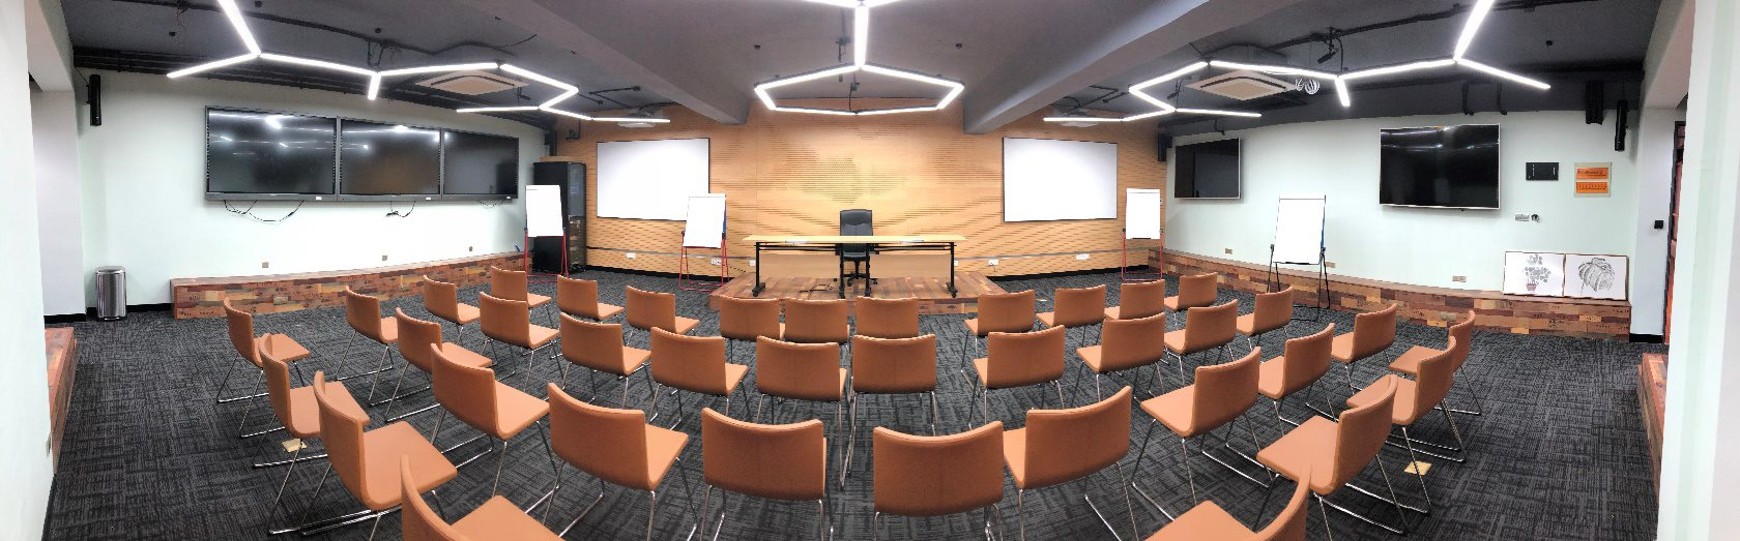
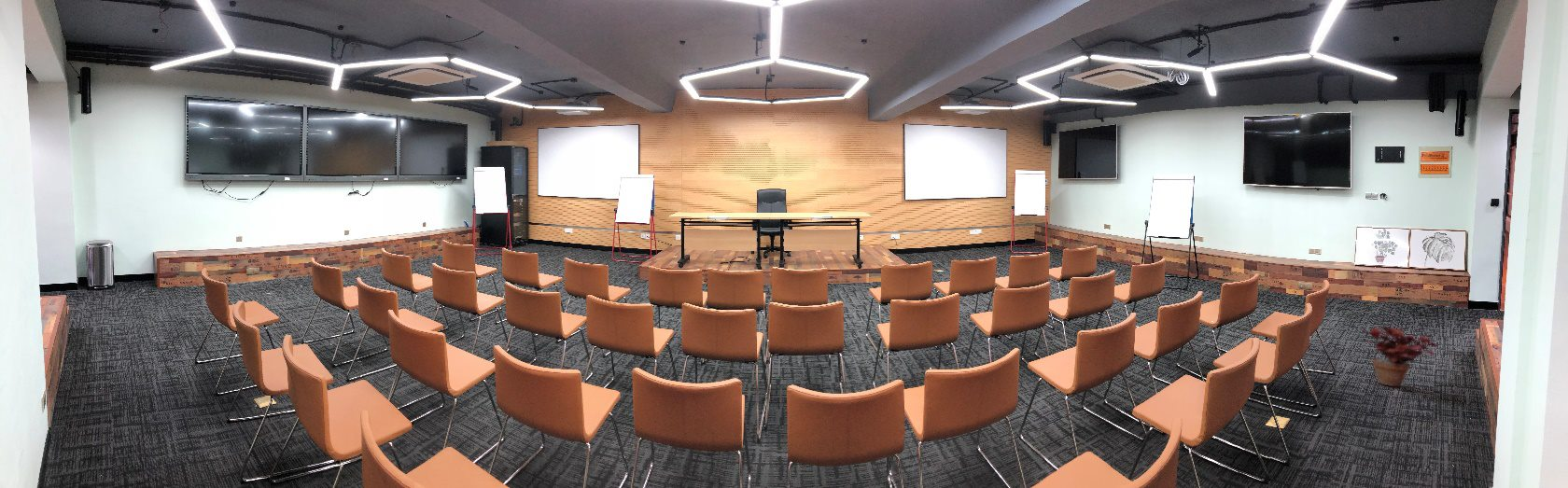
+ potted plant (1396, 357)
